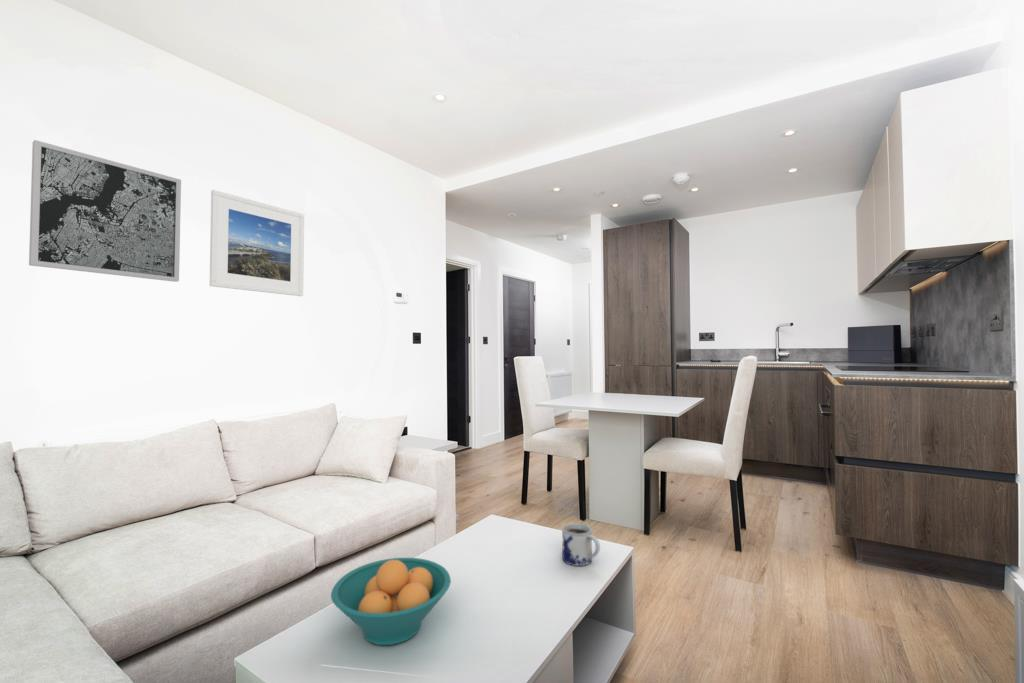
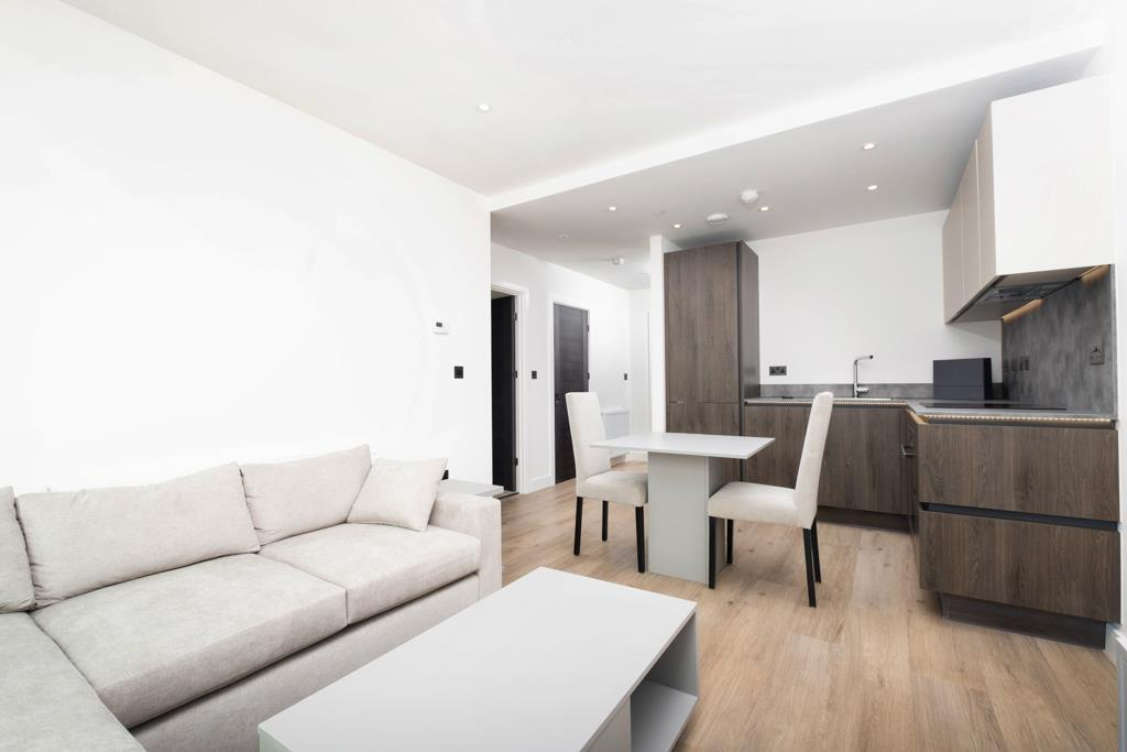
- fruit bowl (392, 595)
- wall art (112, 218)
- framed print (260, 247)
- mug (580, 545)
